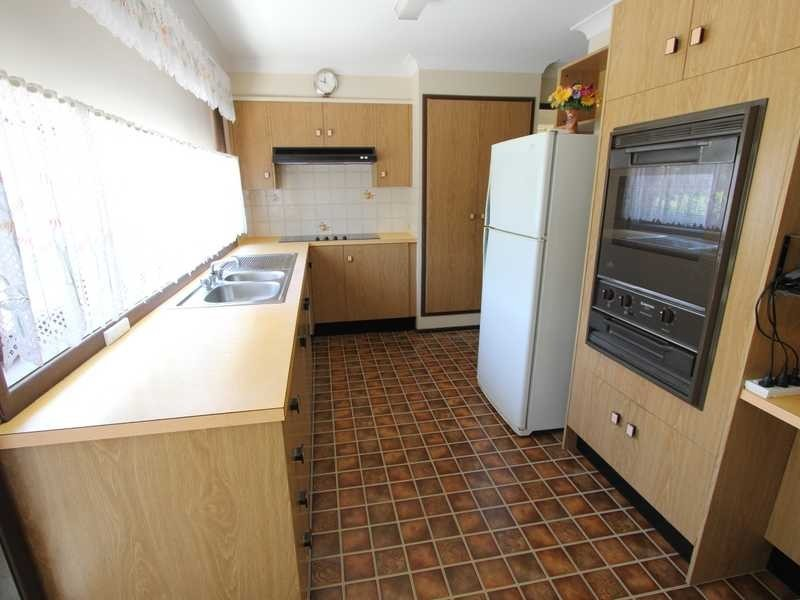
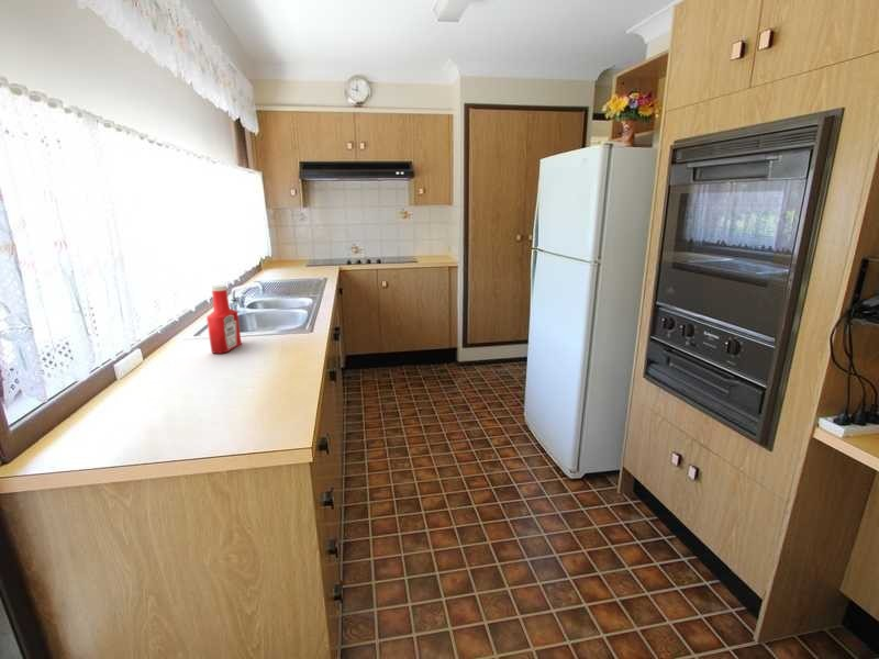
+ soap bottle (222, 316)
